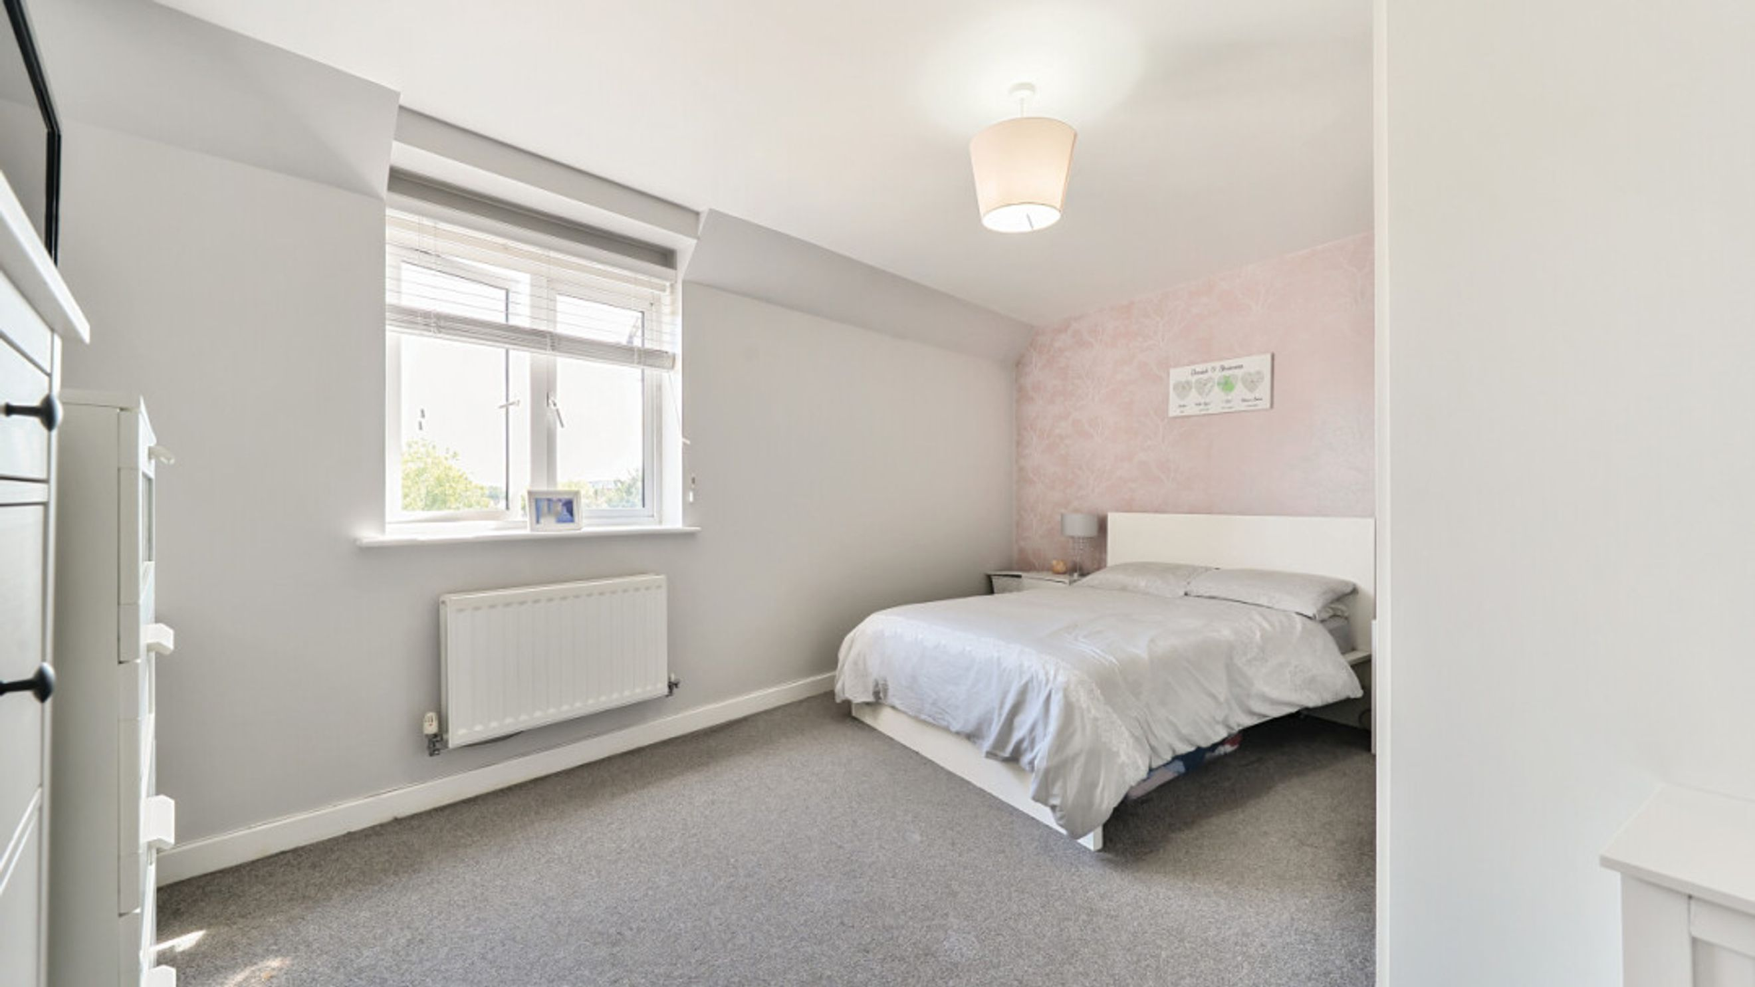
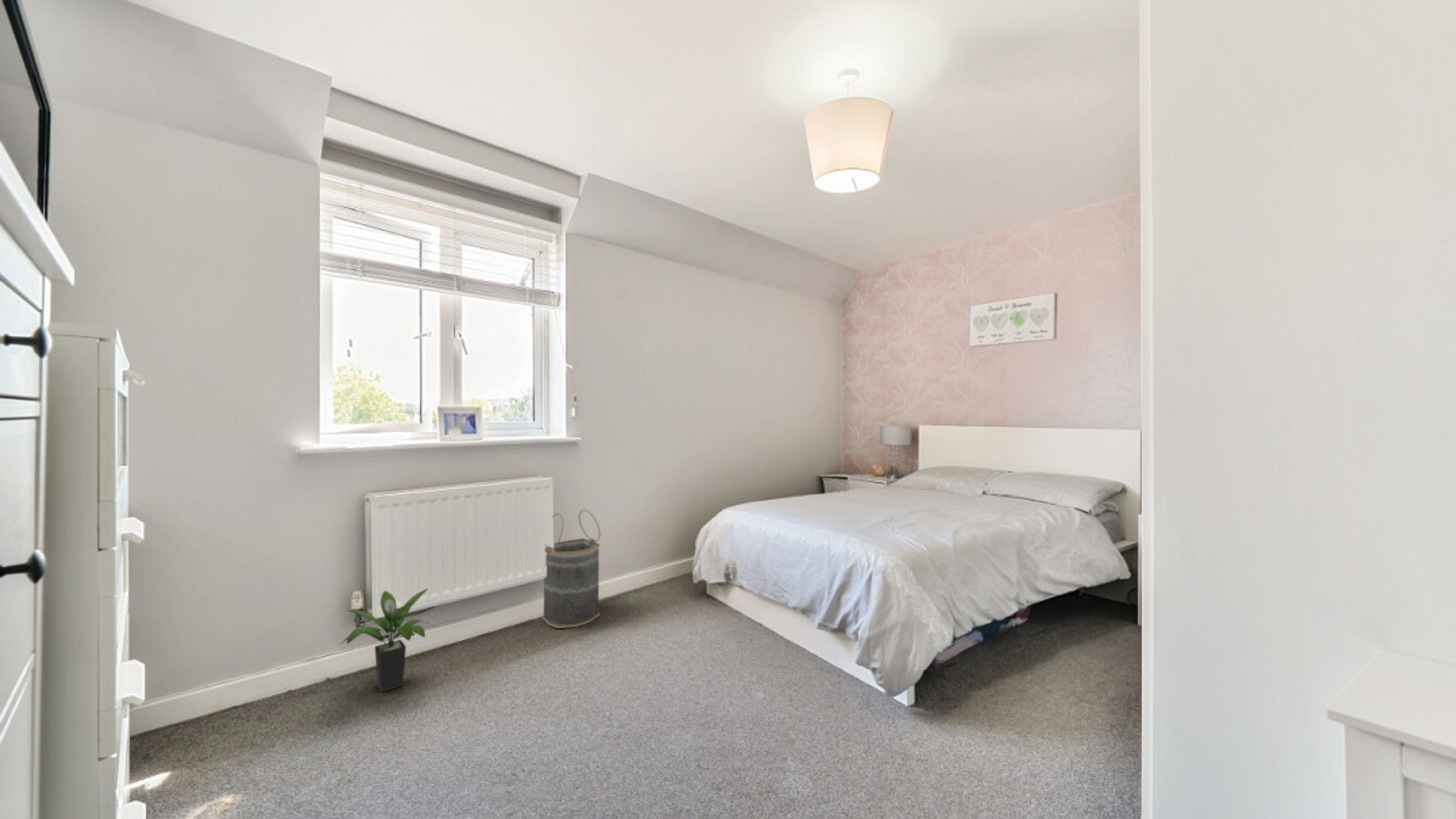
+ basket (571, 564)
+ potted plant (389, 641)
